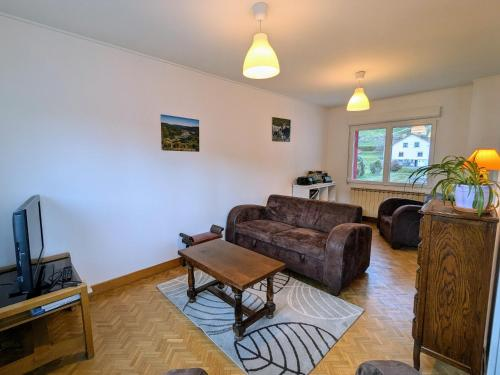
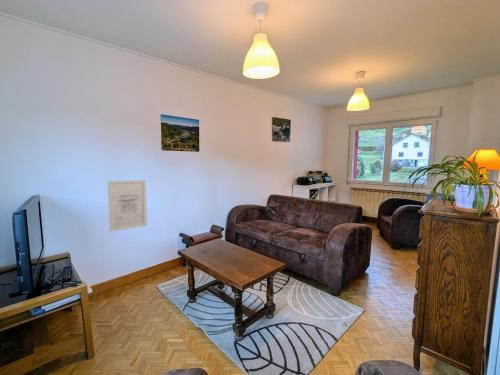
+ wall art (128, 204)
